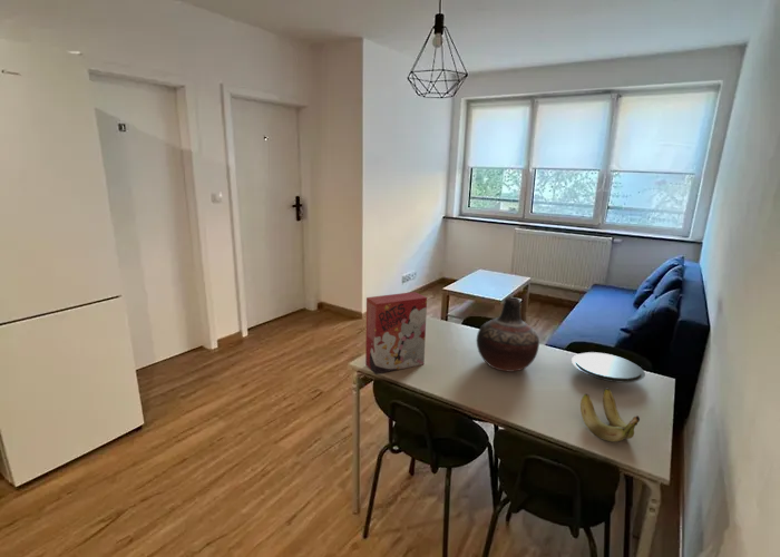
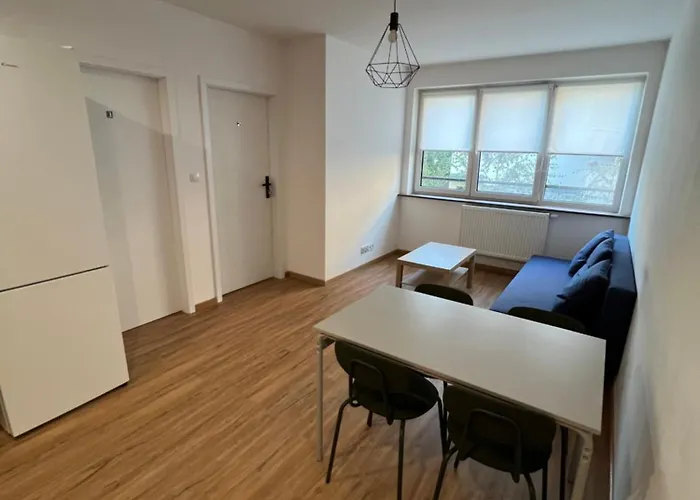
- banana (610, 411)
- vase (508, 332)
- plate (606, 370)
- cereal box (396, 331)
